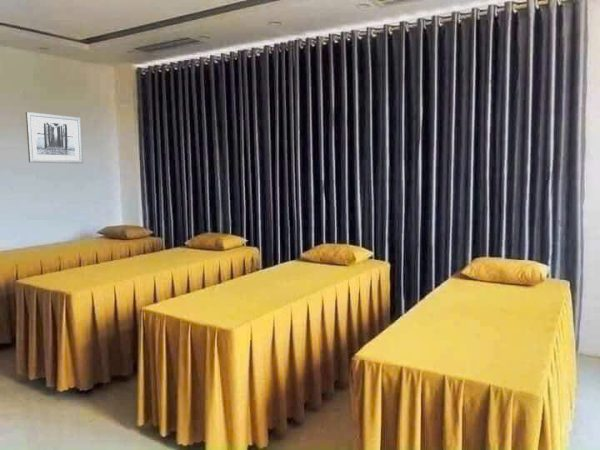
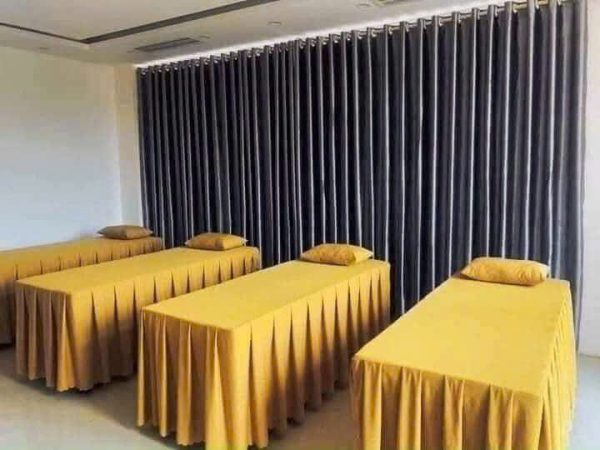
- wall art (55, 139)
